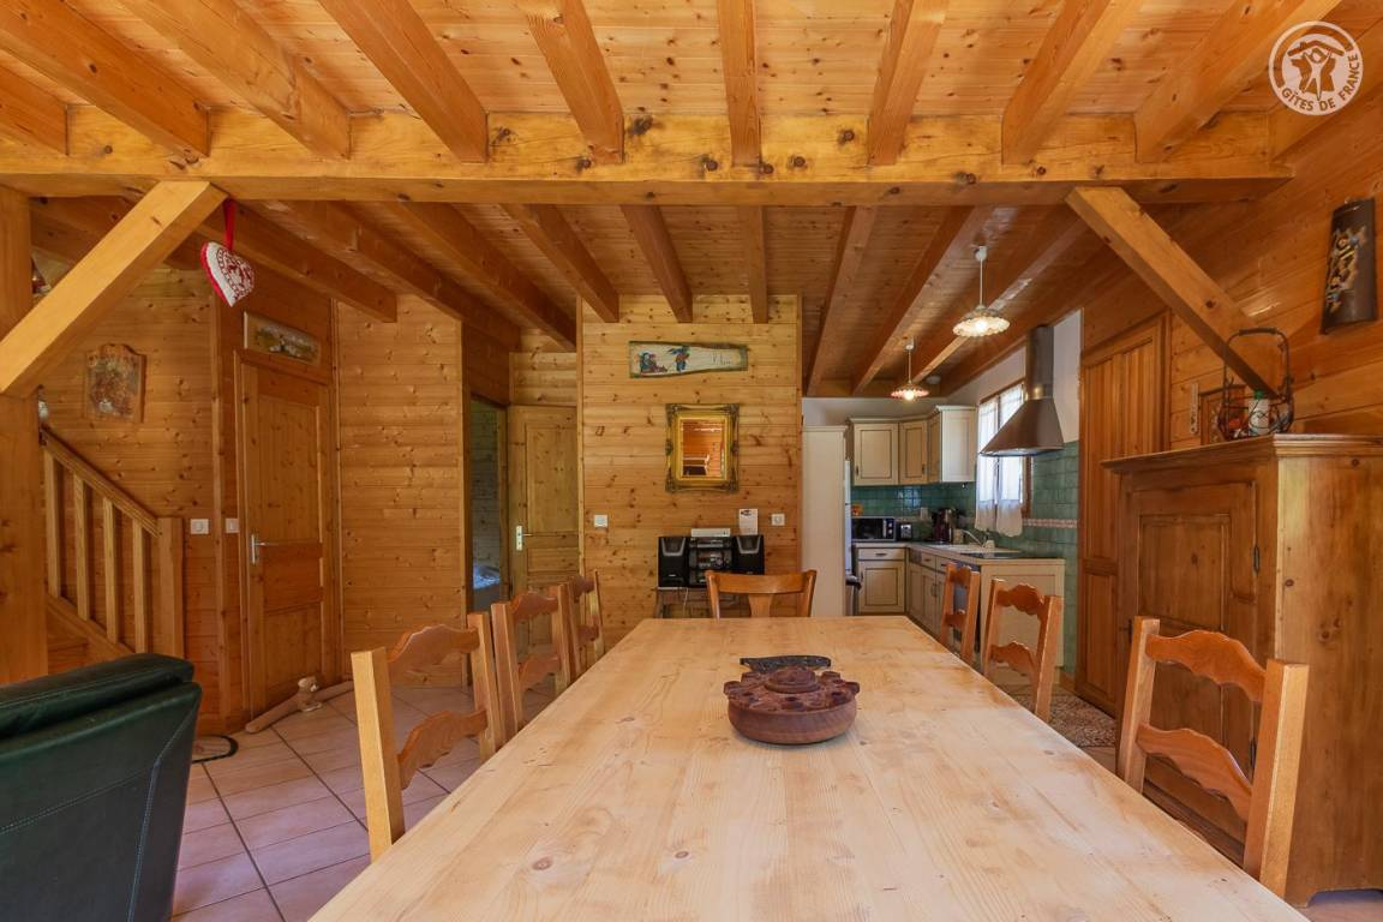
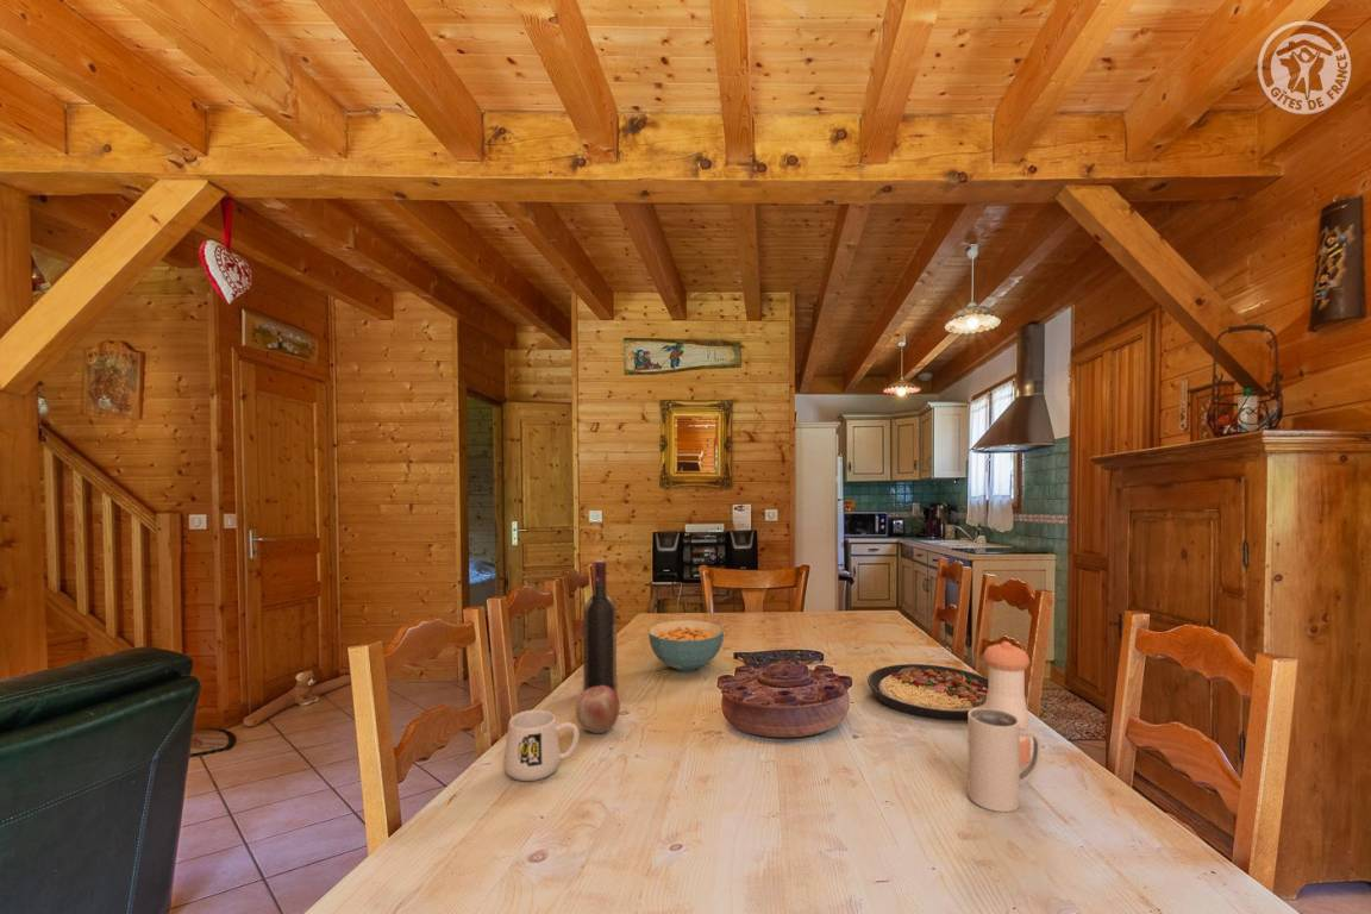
+ mug (541, 744)
+ apple (597, 709)
+ cereal bowl (686, 649)
+ wine bottle (600, 626)
+ mug (1004, 758)
+ pepper shaker (1006, 697)
+ plate (934, 688)
